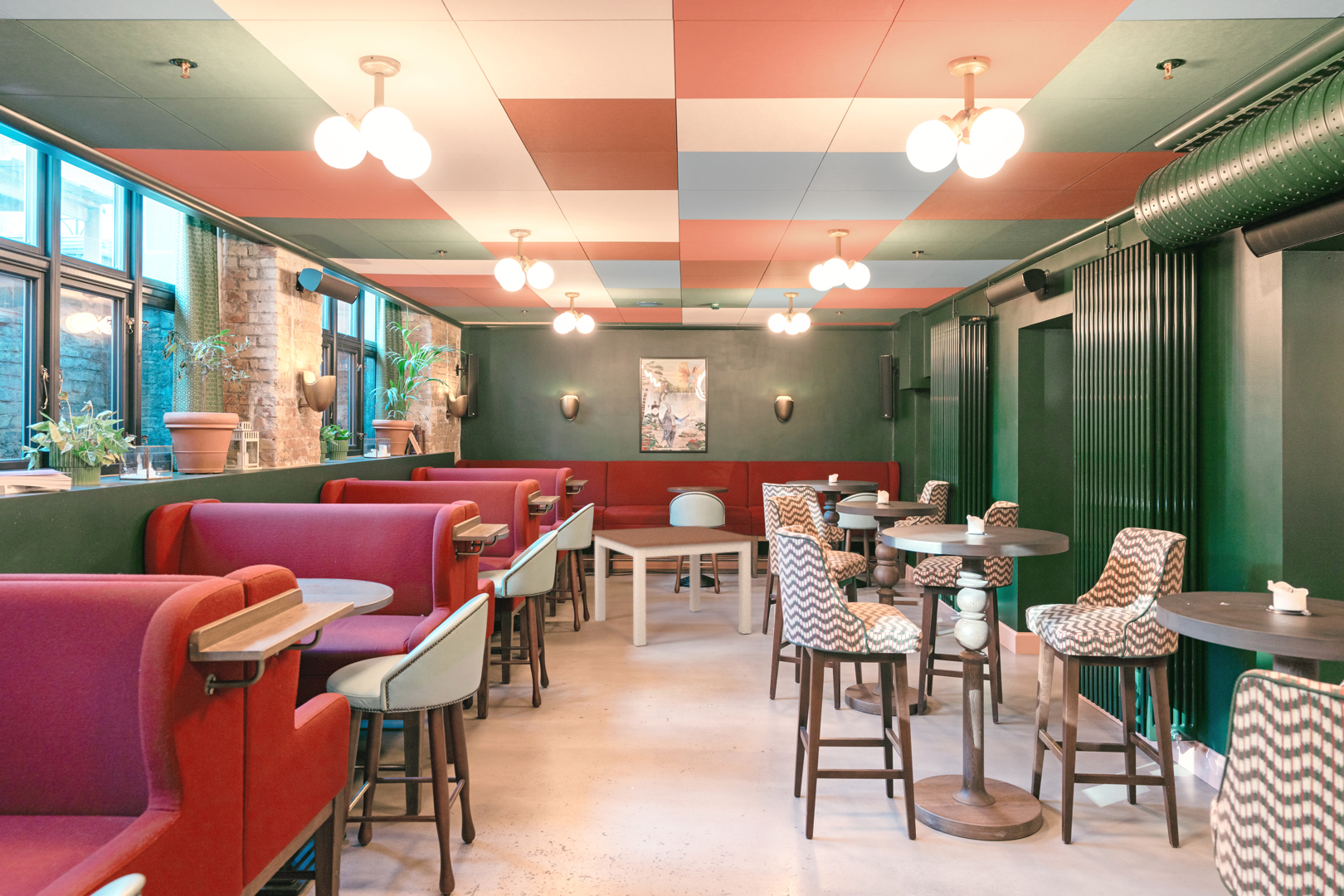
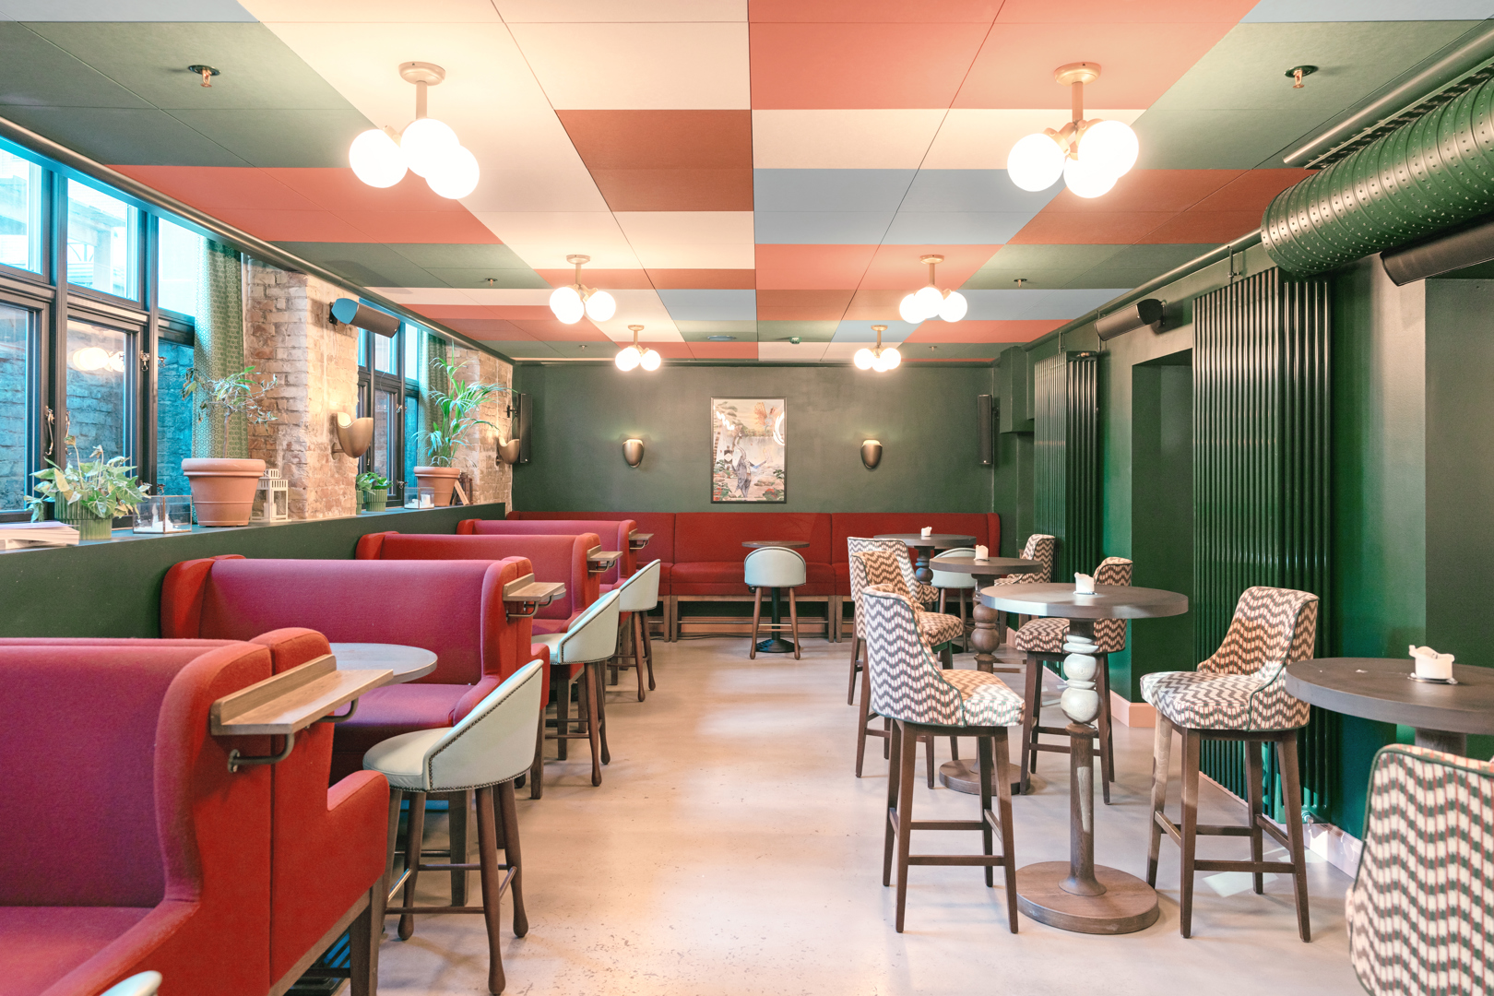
- dining table (689, 580)
